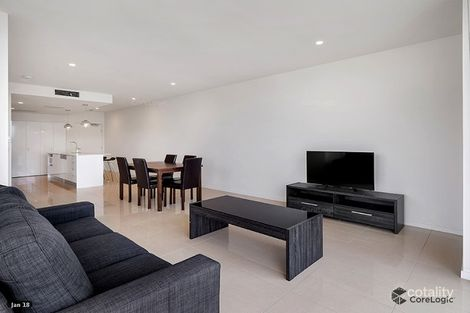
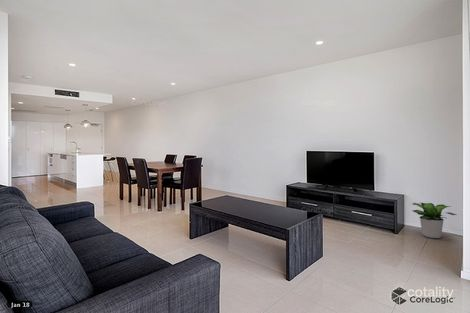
+ potted plant (433, 220)
